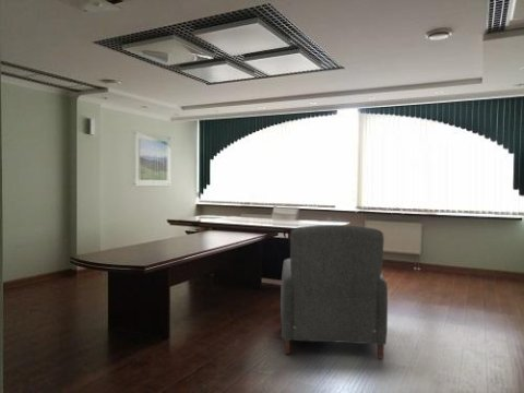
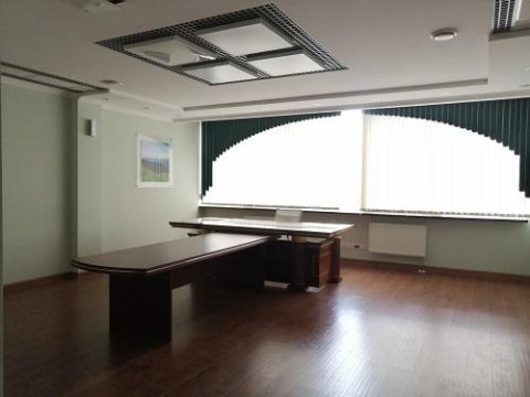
- chair (331, 279)
